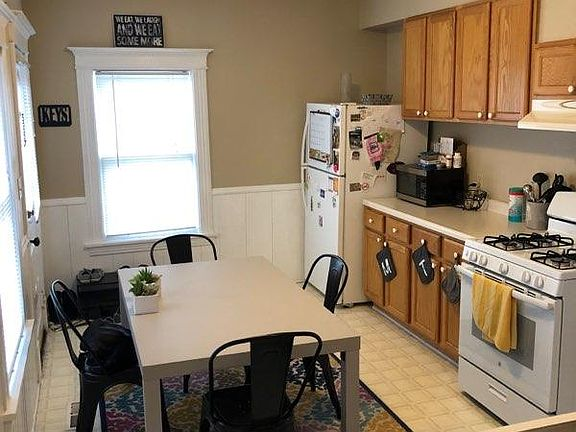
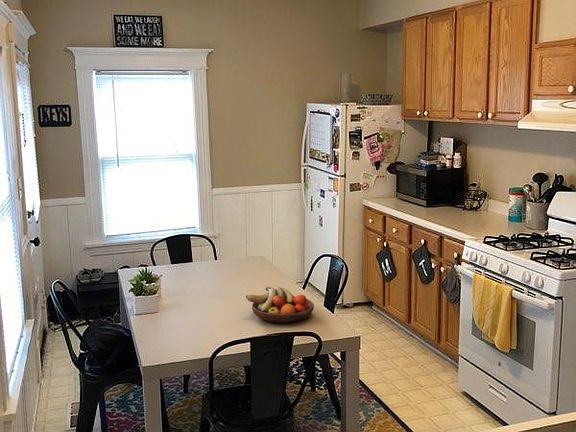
+ fruit bowl (282, 302)
